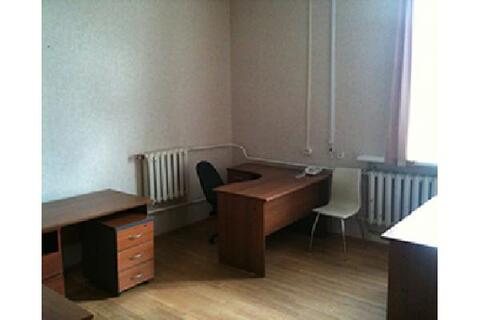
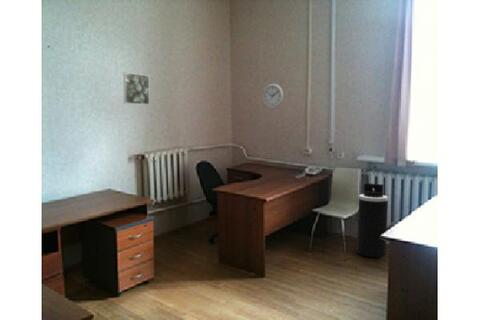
+ trash can (372, 218)
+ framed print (136, 89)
+ wall clock (272, 96)
